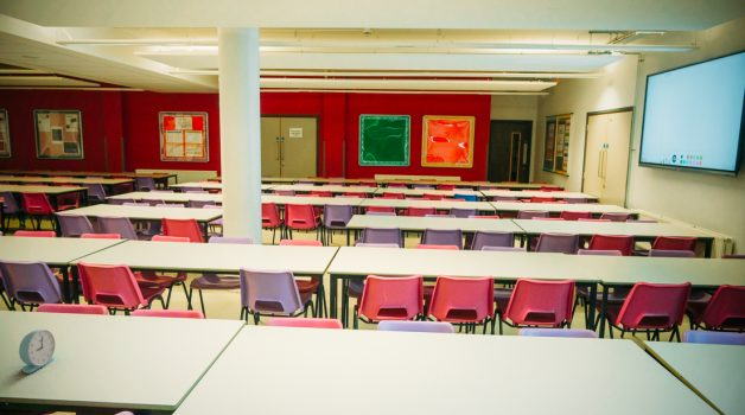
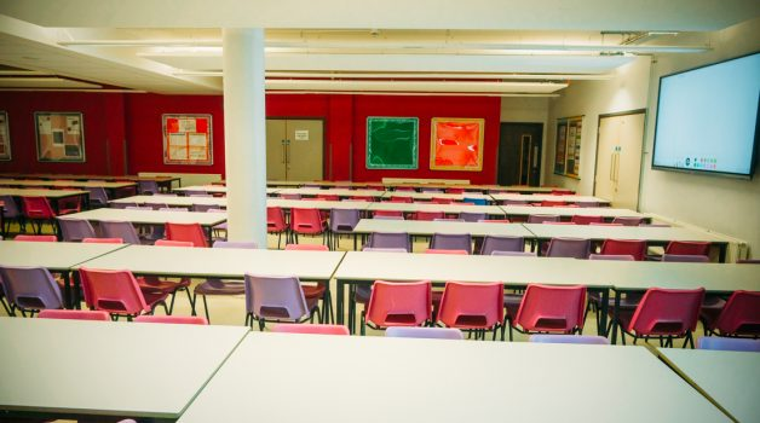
- alarm clock (34, 347)
